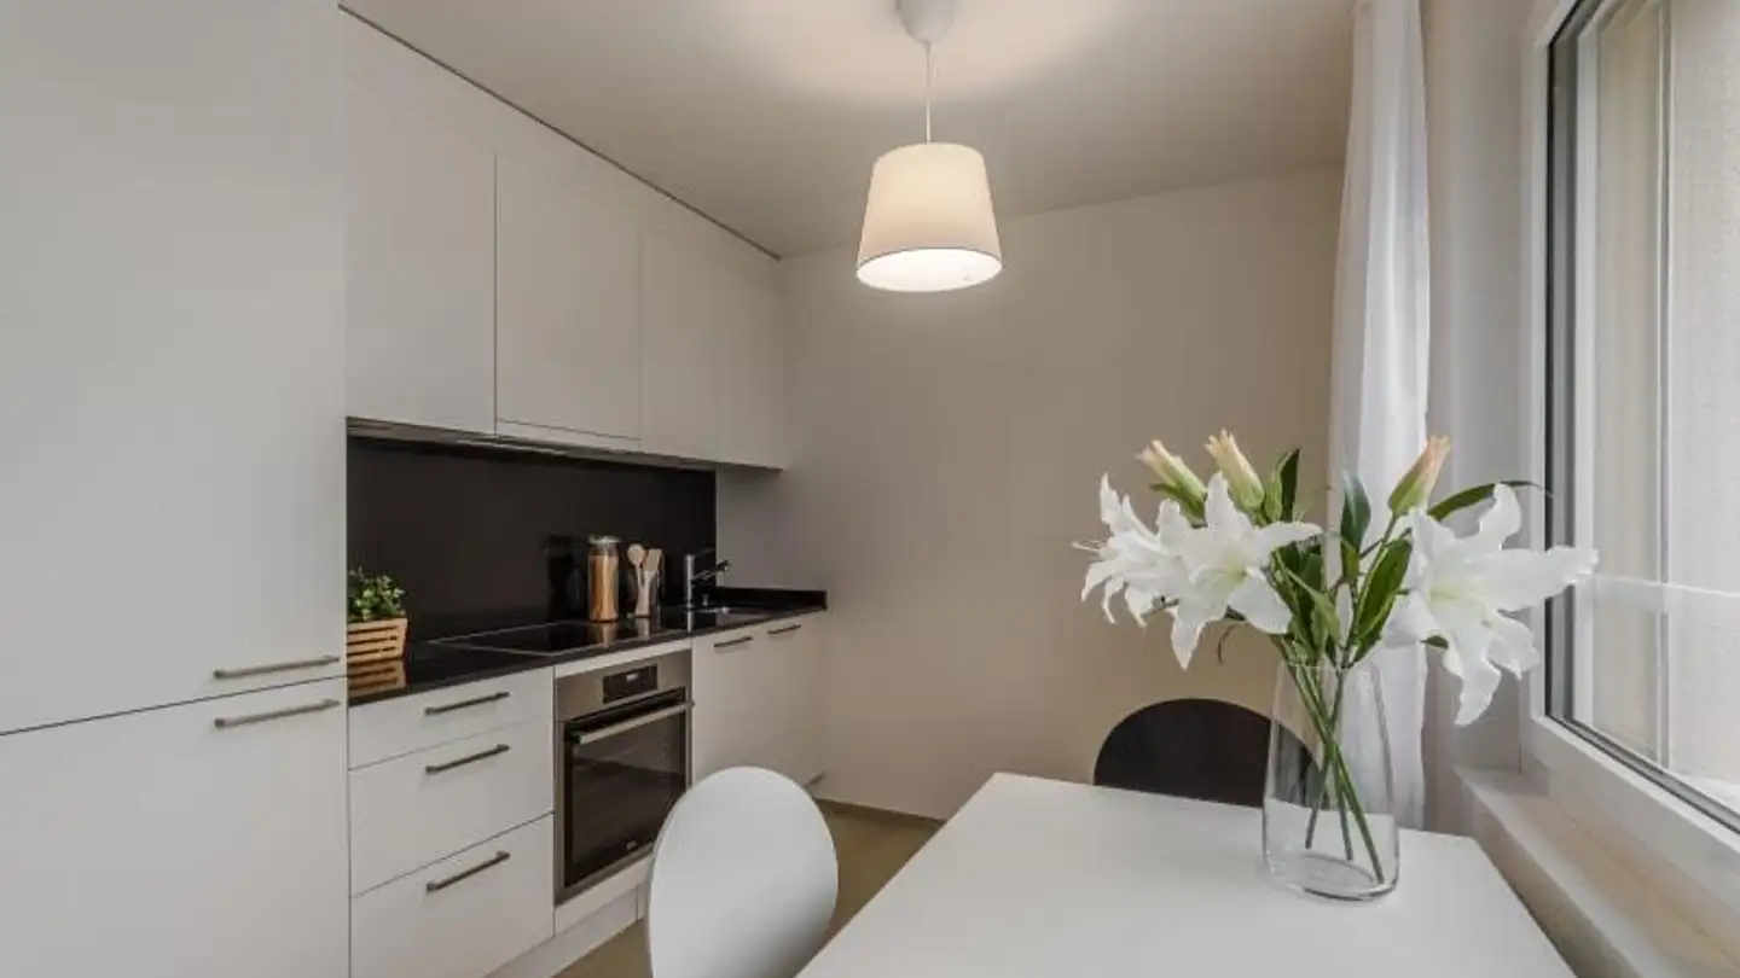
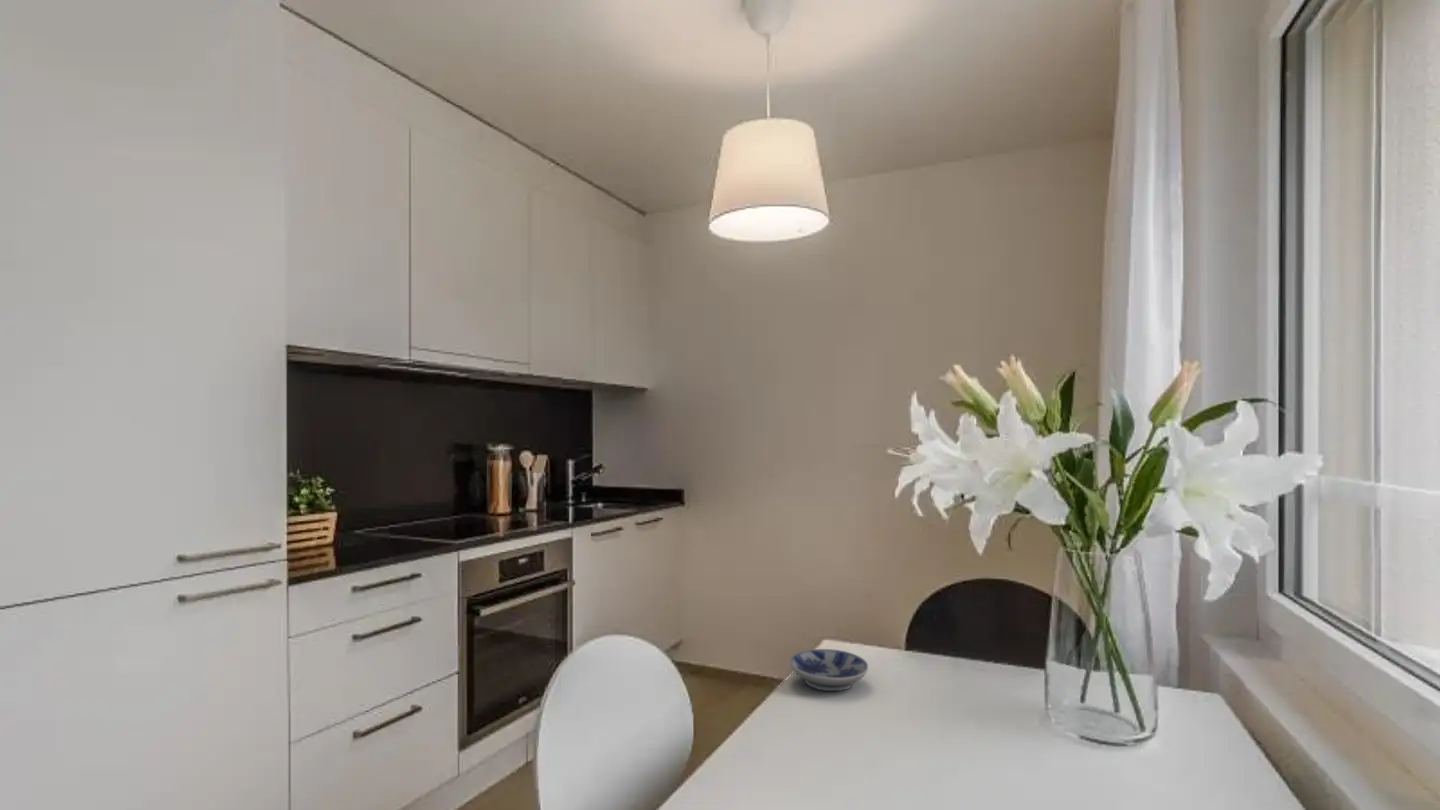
+ bowl (828, 672)
